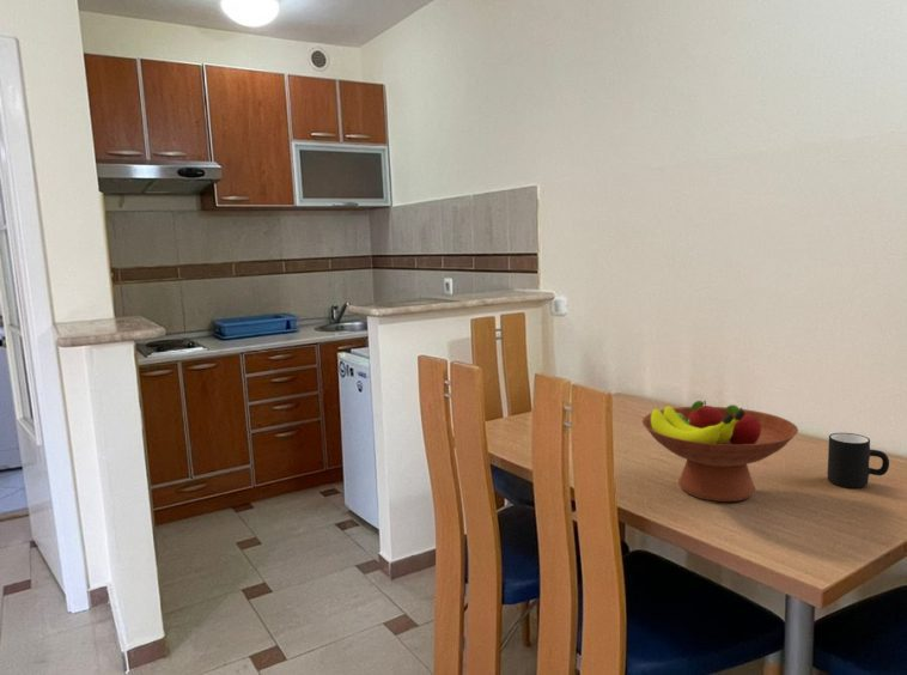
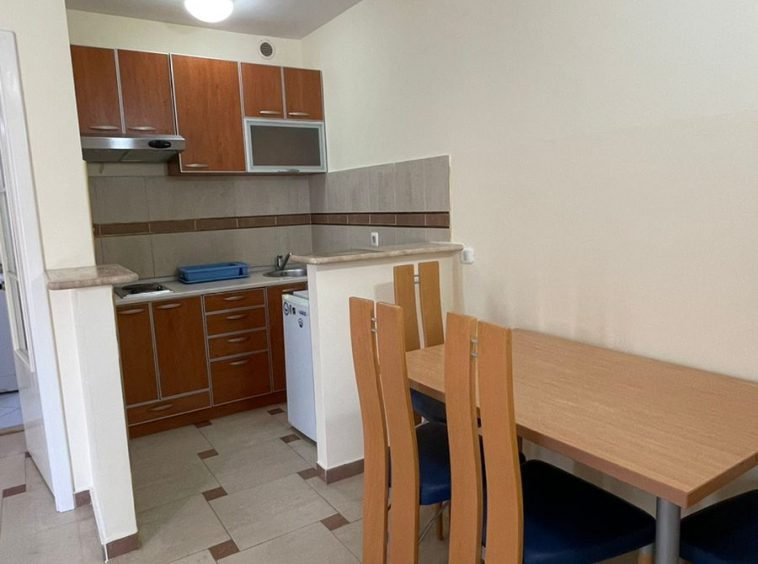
- fruit bowl (716, 444)
- mug (858, 461)
